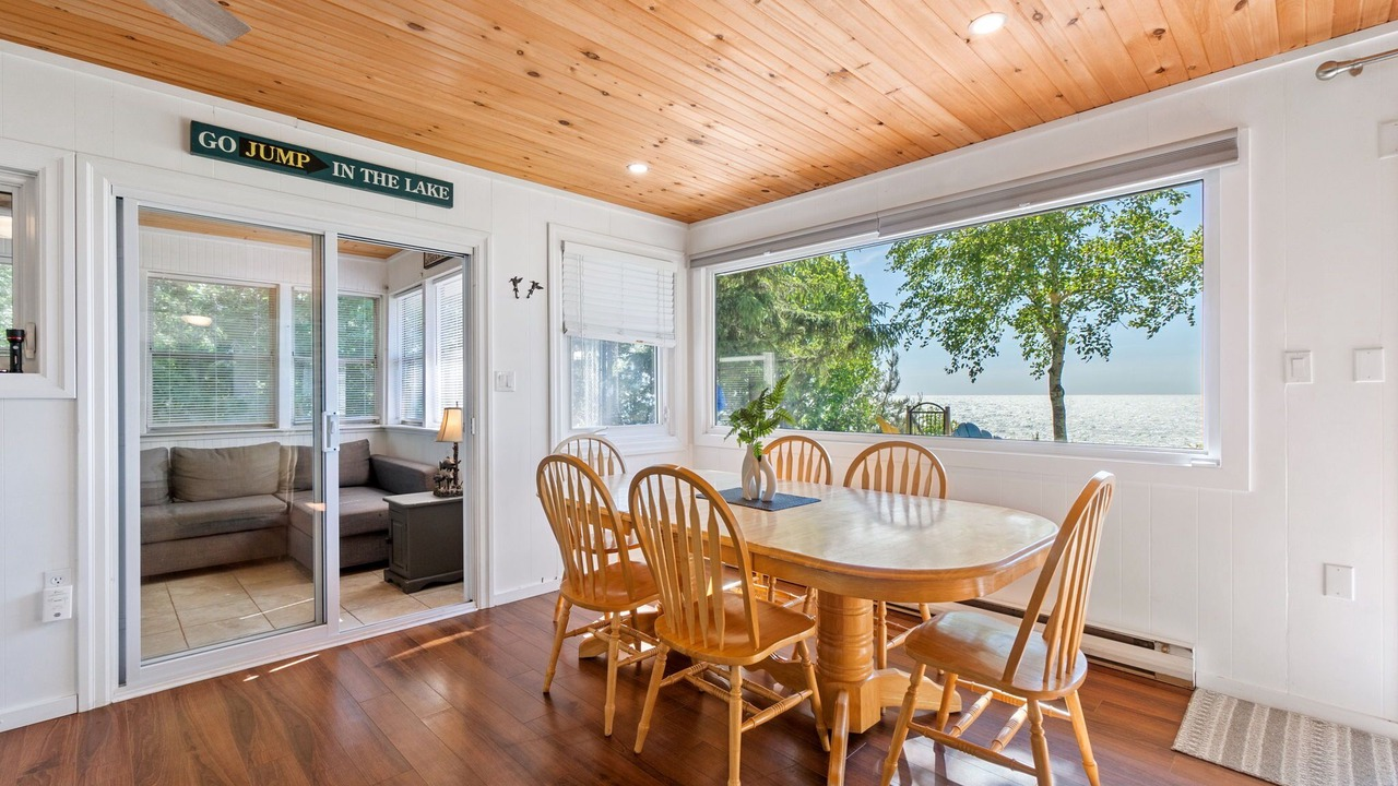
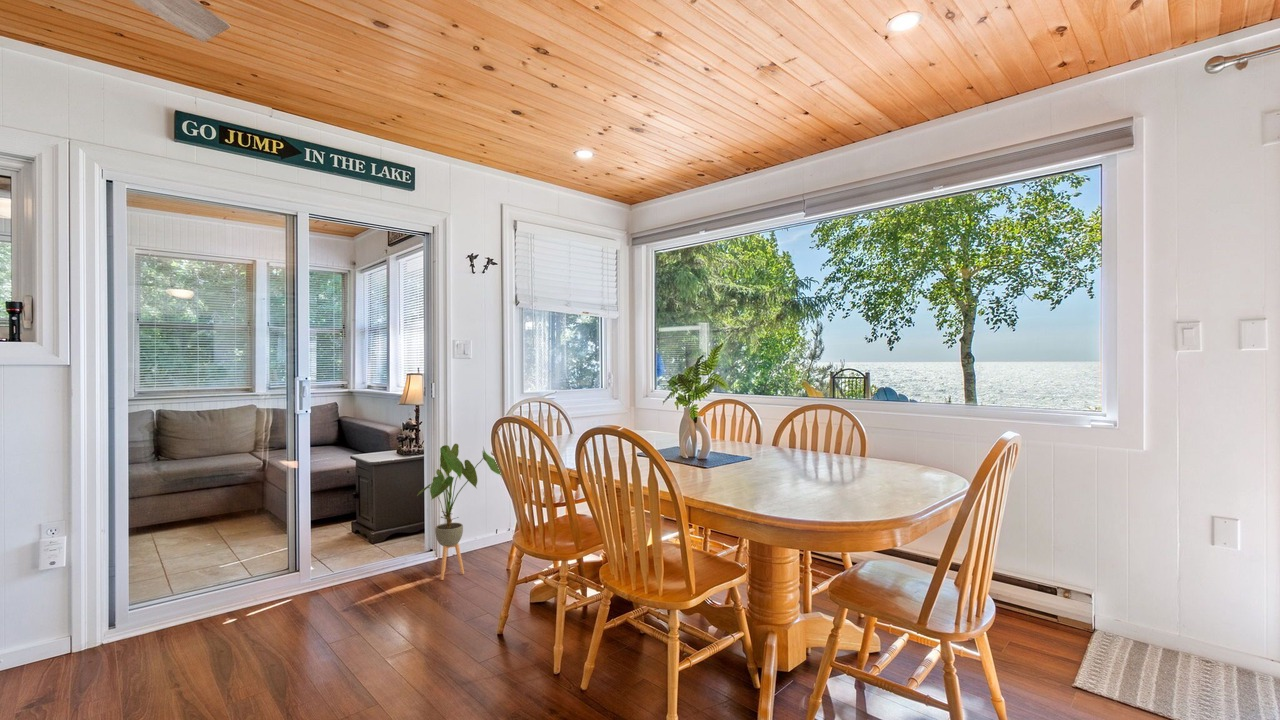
+ house plant (452, 508)
